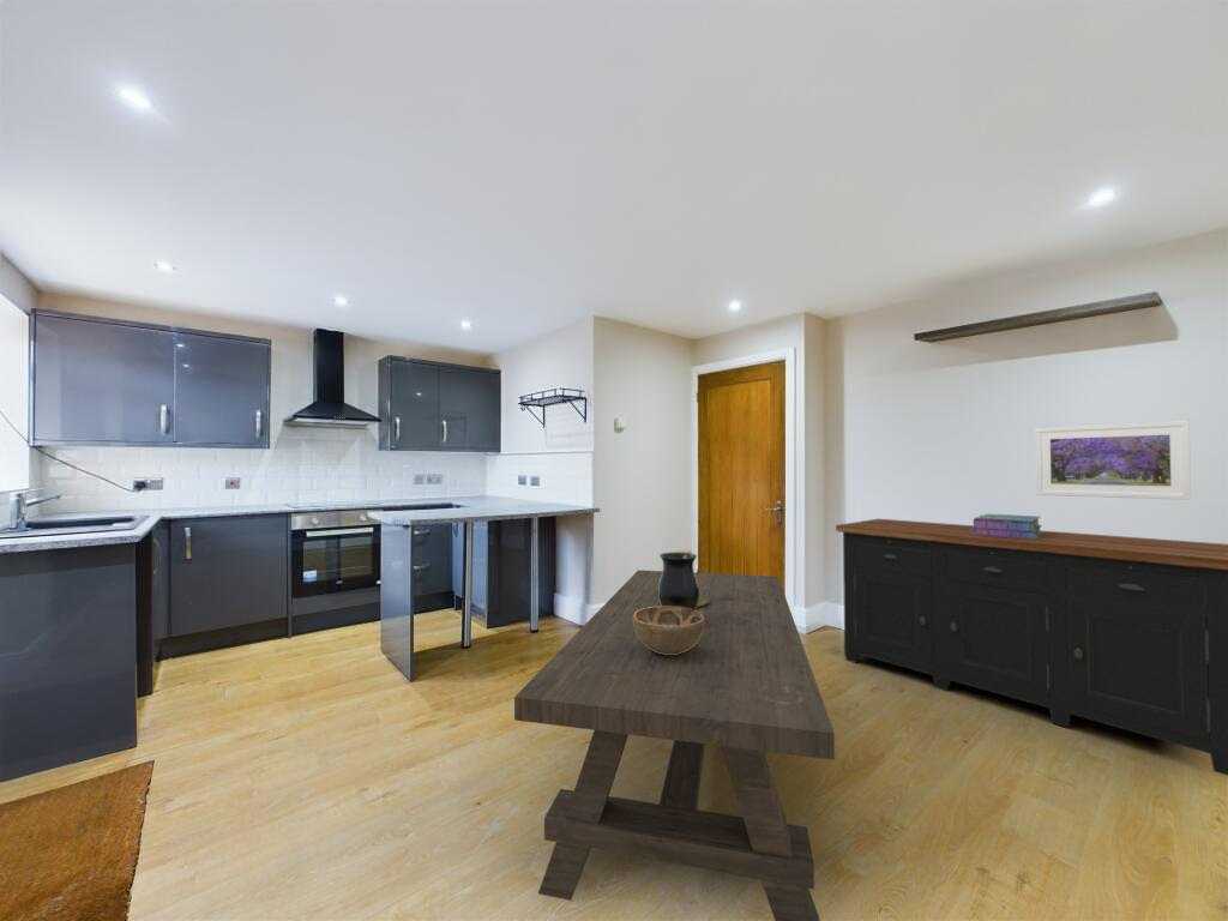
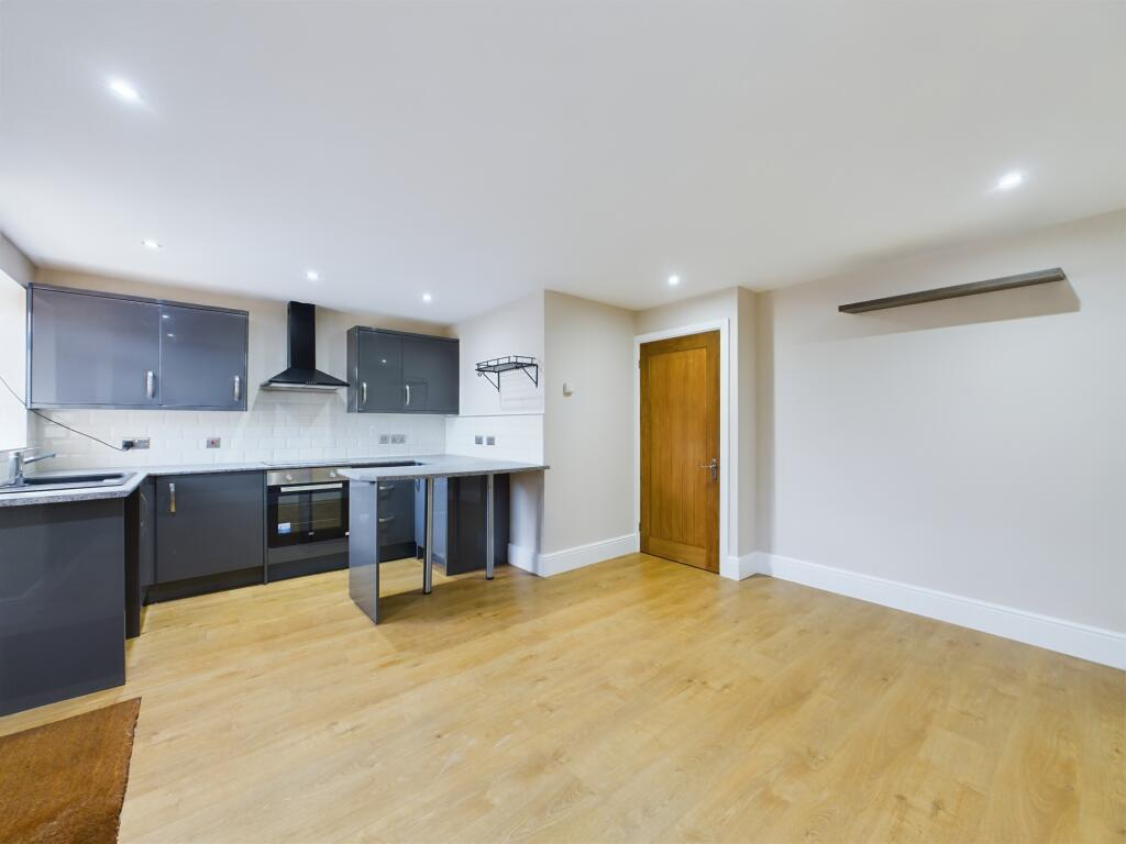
- candle holder (696, 576)
- sideboard (1009, 612)
- dining table (693, 688)
- decorative bowl (667, 632)
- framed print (1106, 460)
- vase (678, 588)
- stack of books (1006, 524)
